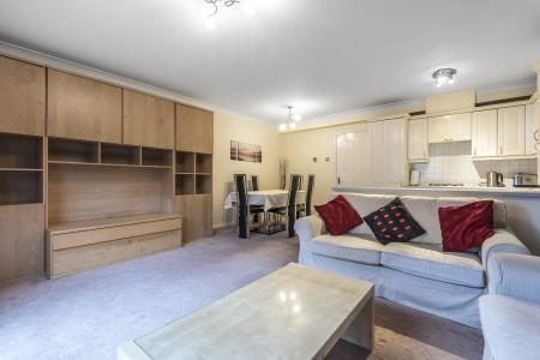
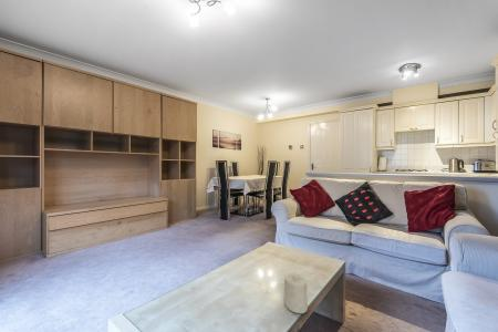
+ candle (295, 289)
